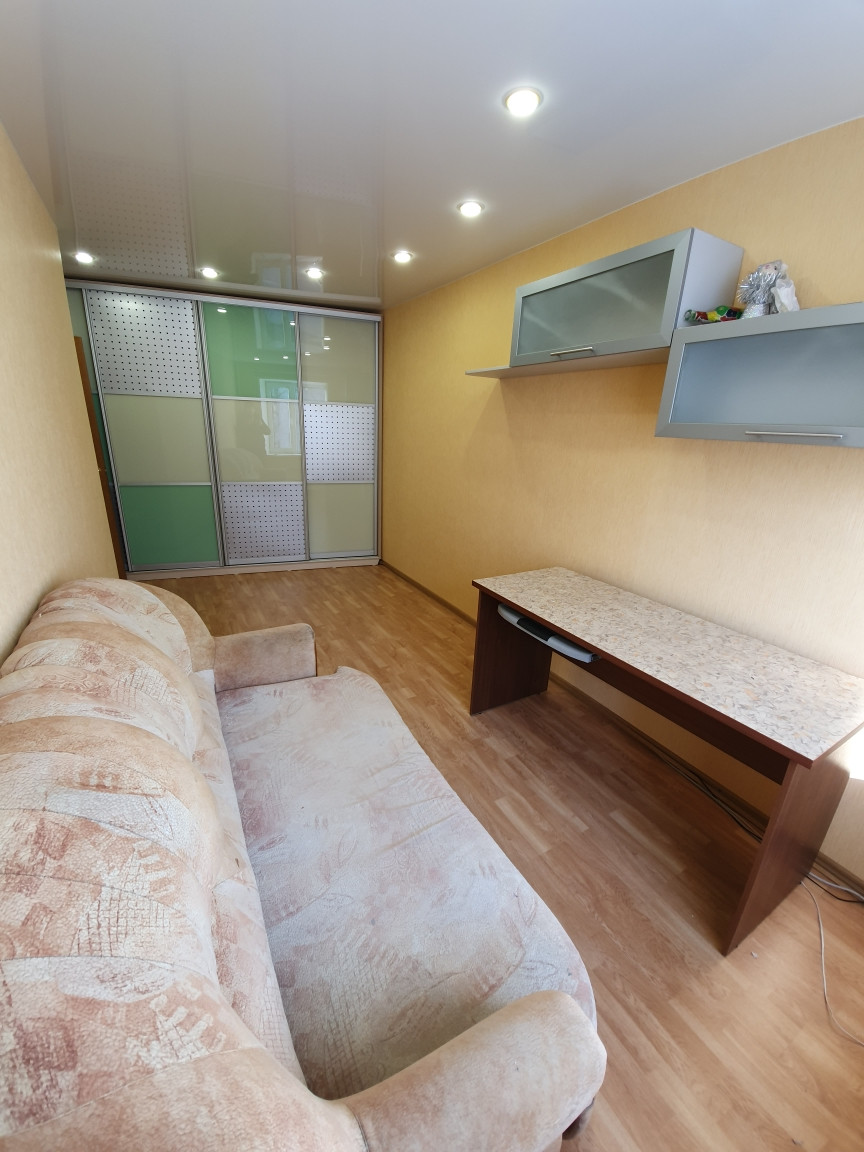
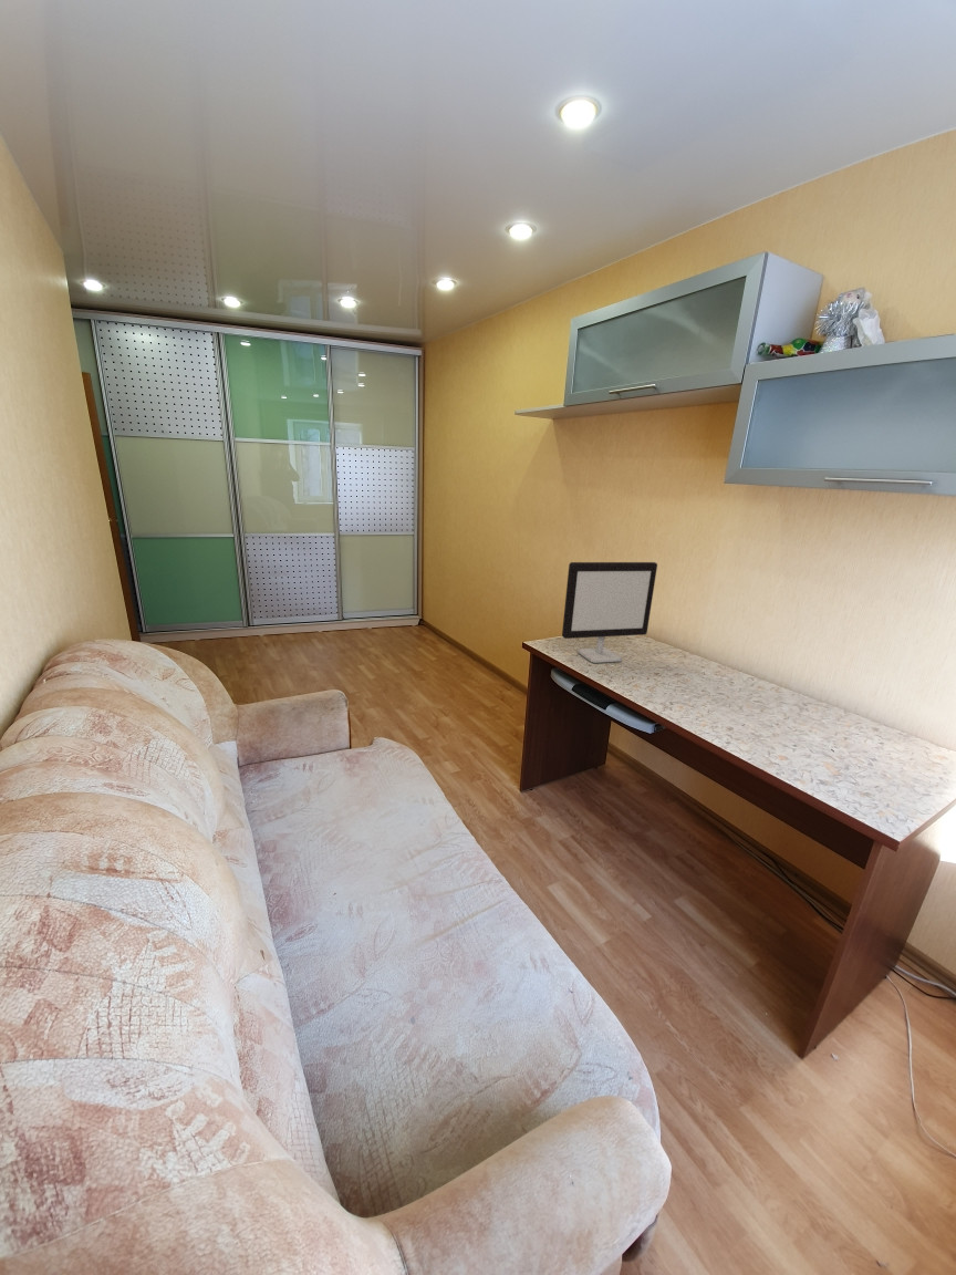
+ computer monitor (605, 610)
